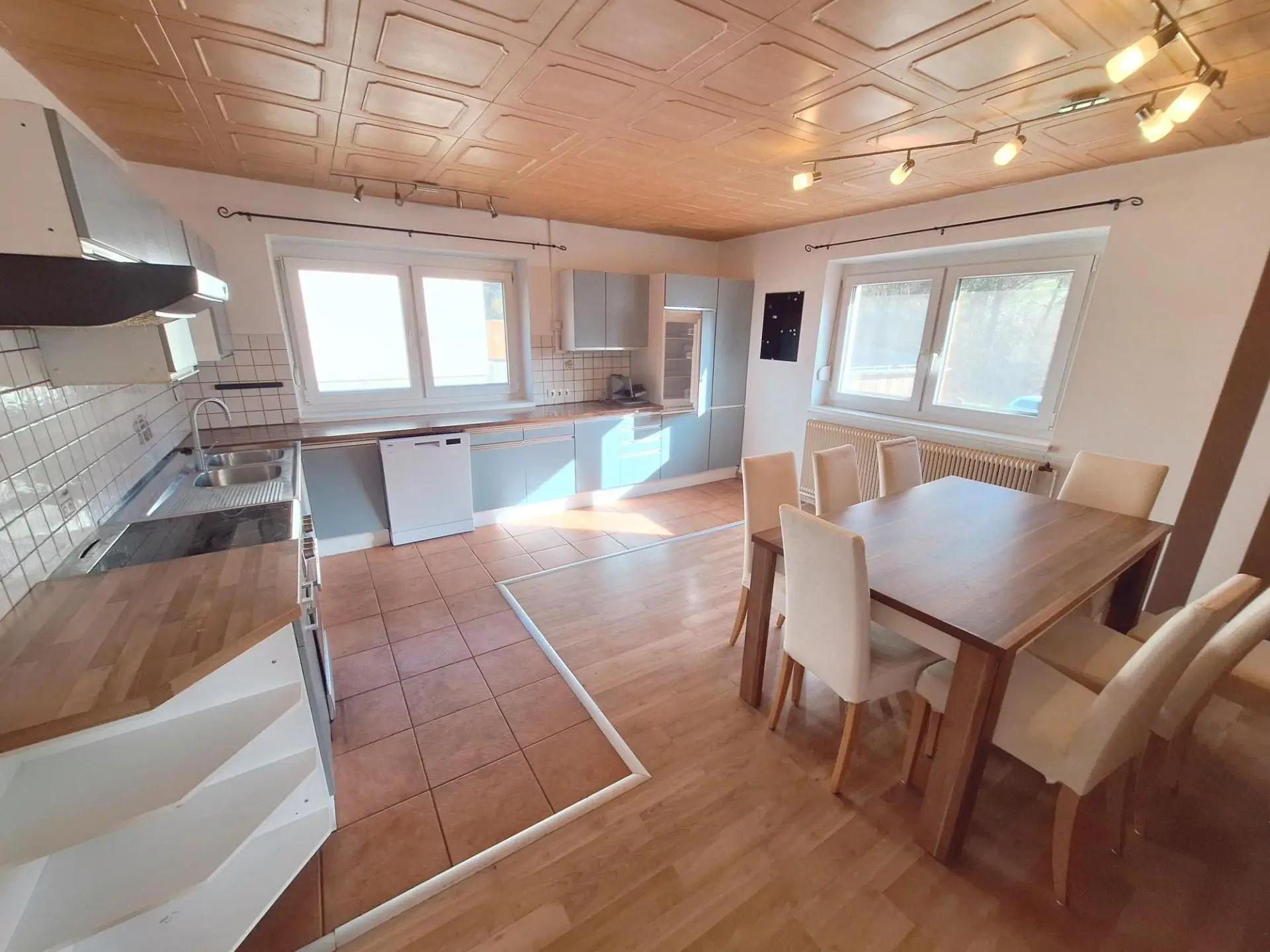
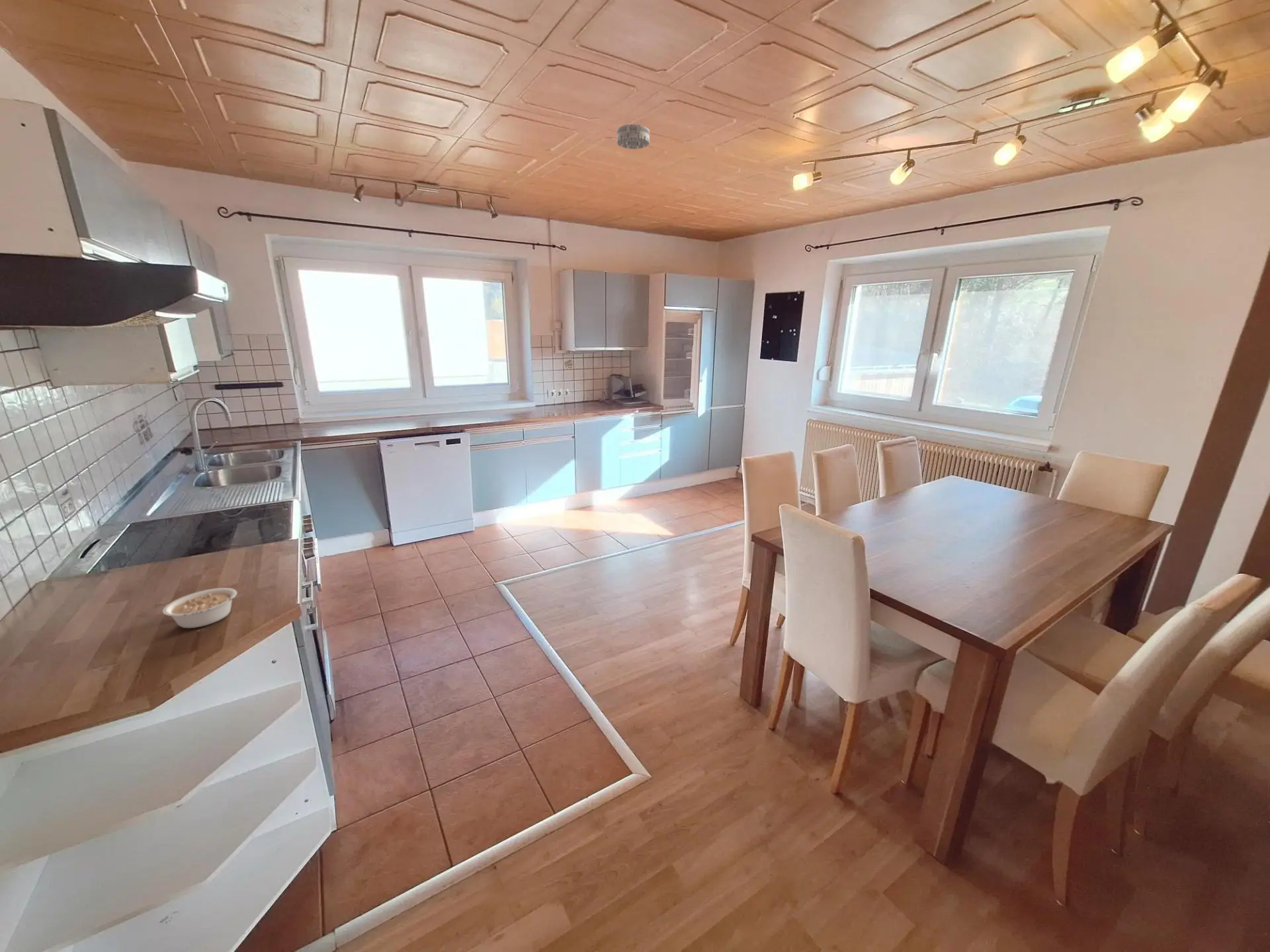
+ legume (206, 607)
+ smoke detector (633, 136)
